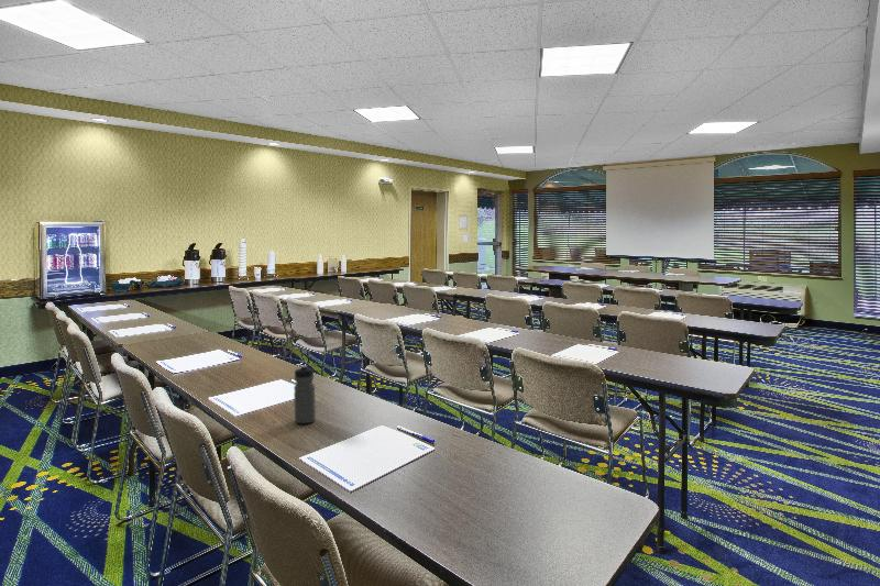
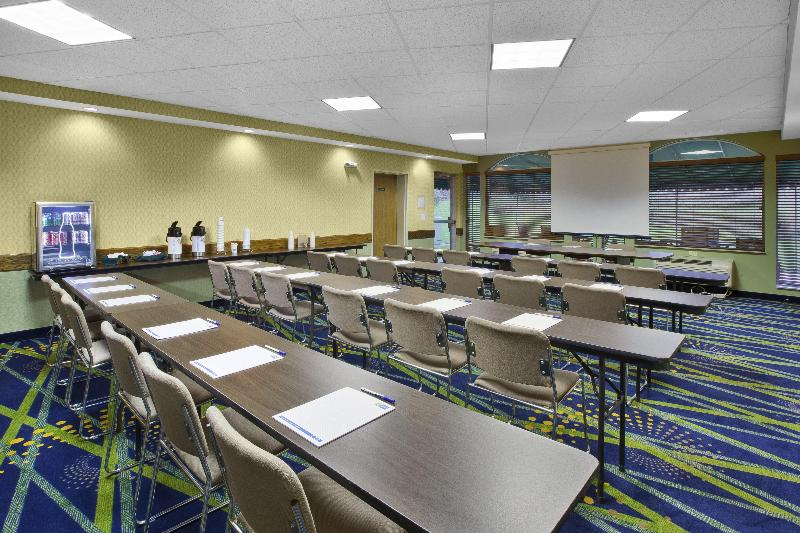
- water bottle (304, 392)
